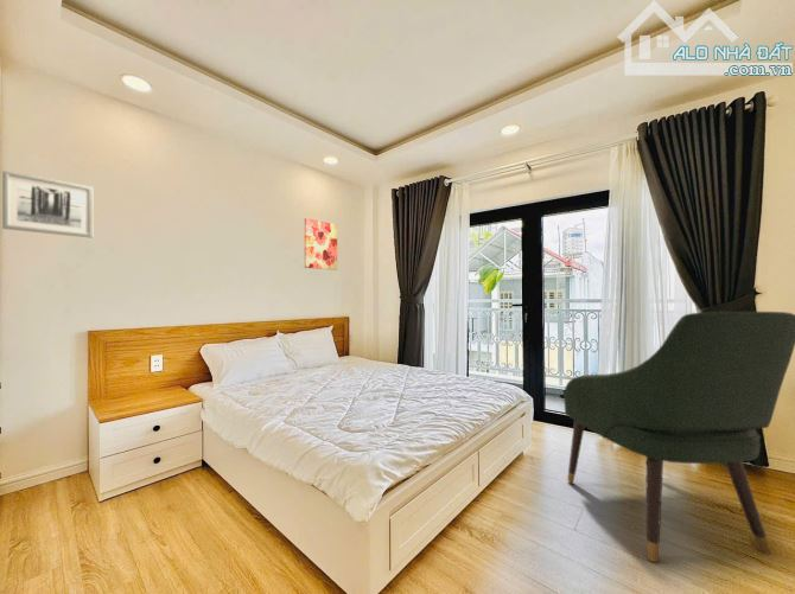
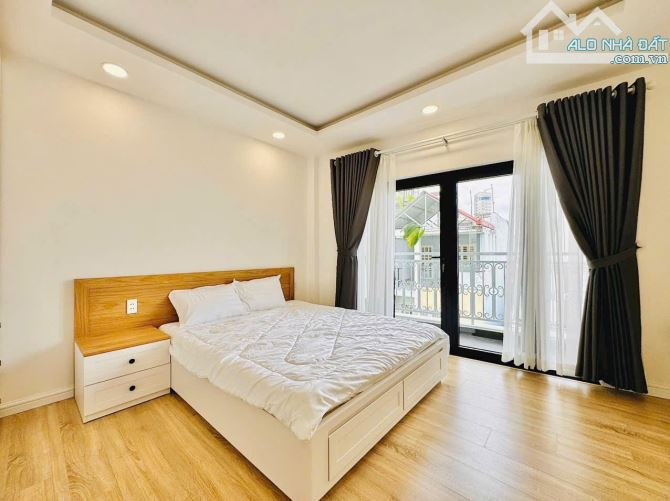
- wall art (320, 244)
- wall art (50, 206)
- chair (664, 414)
